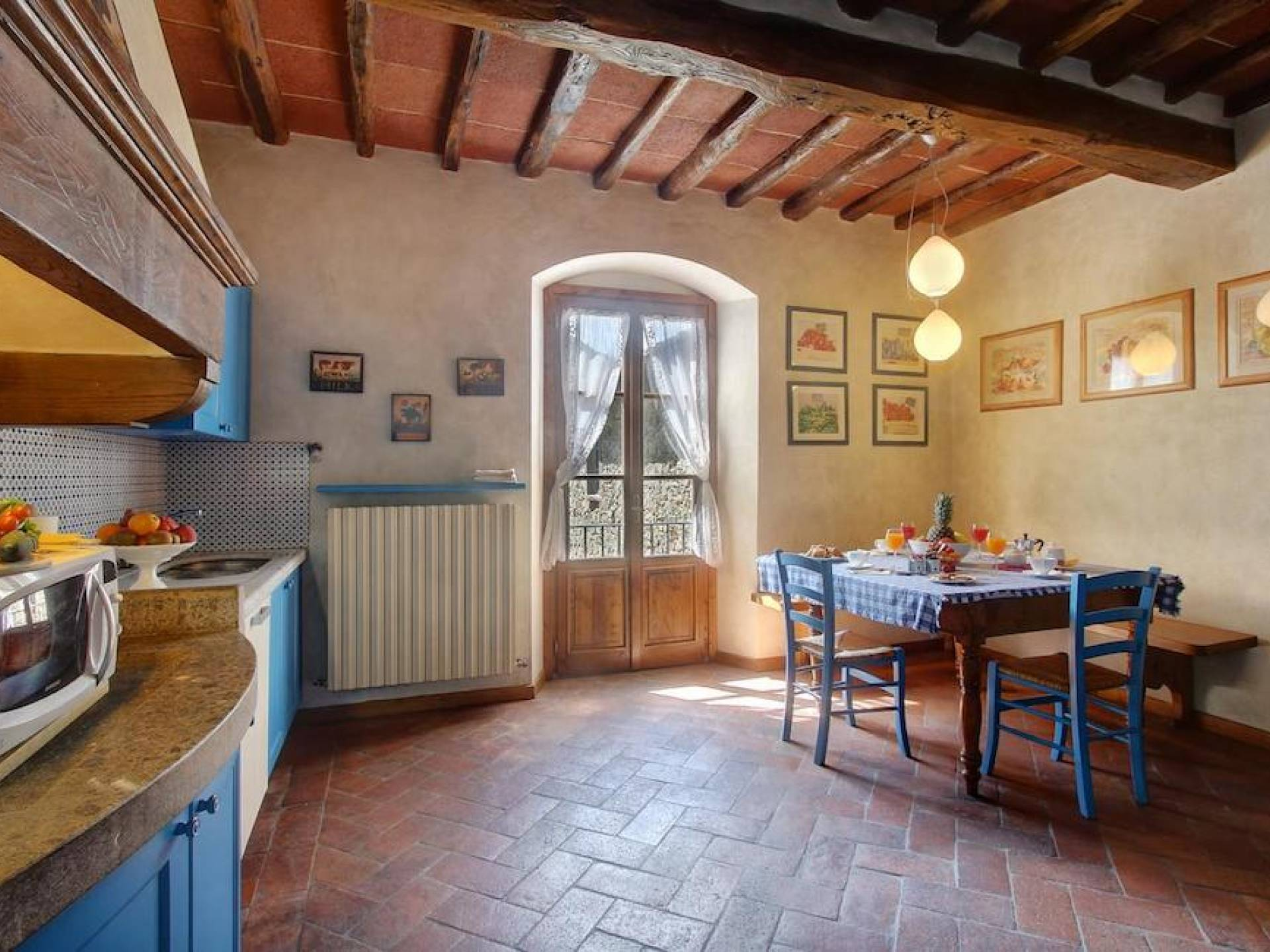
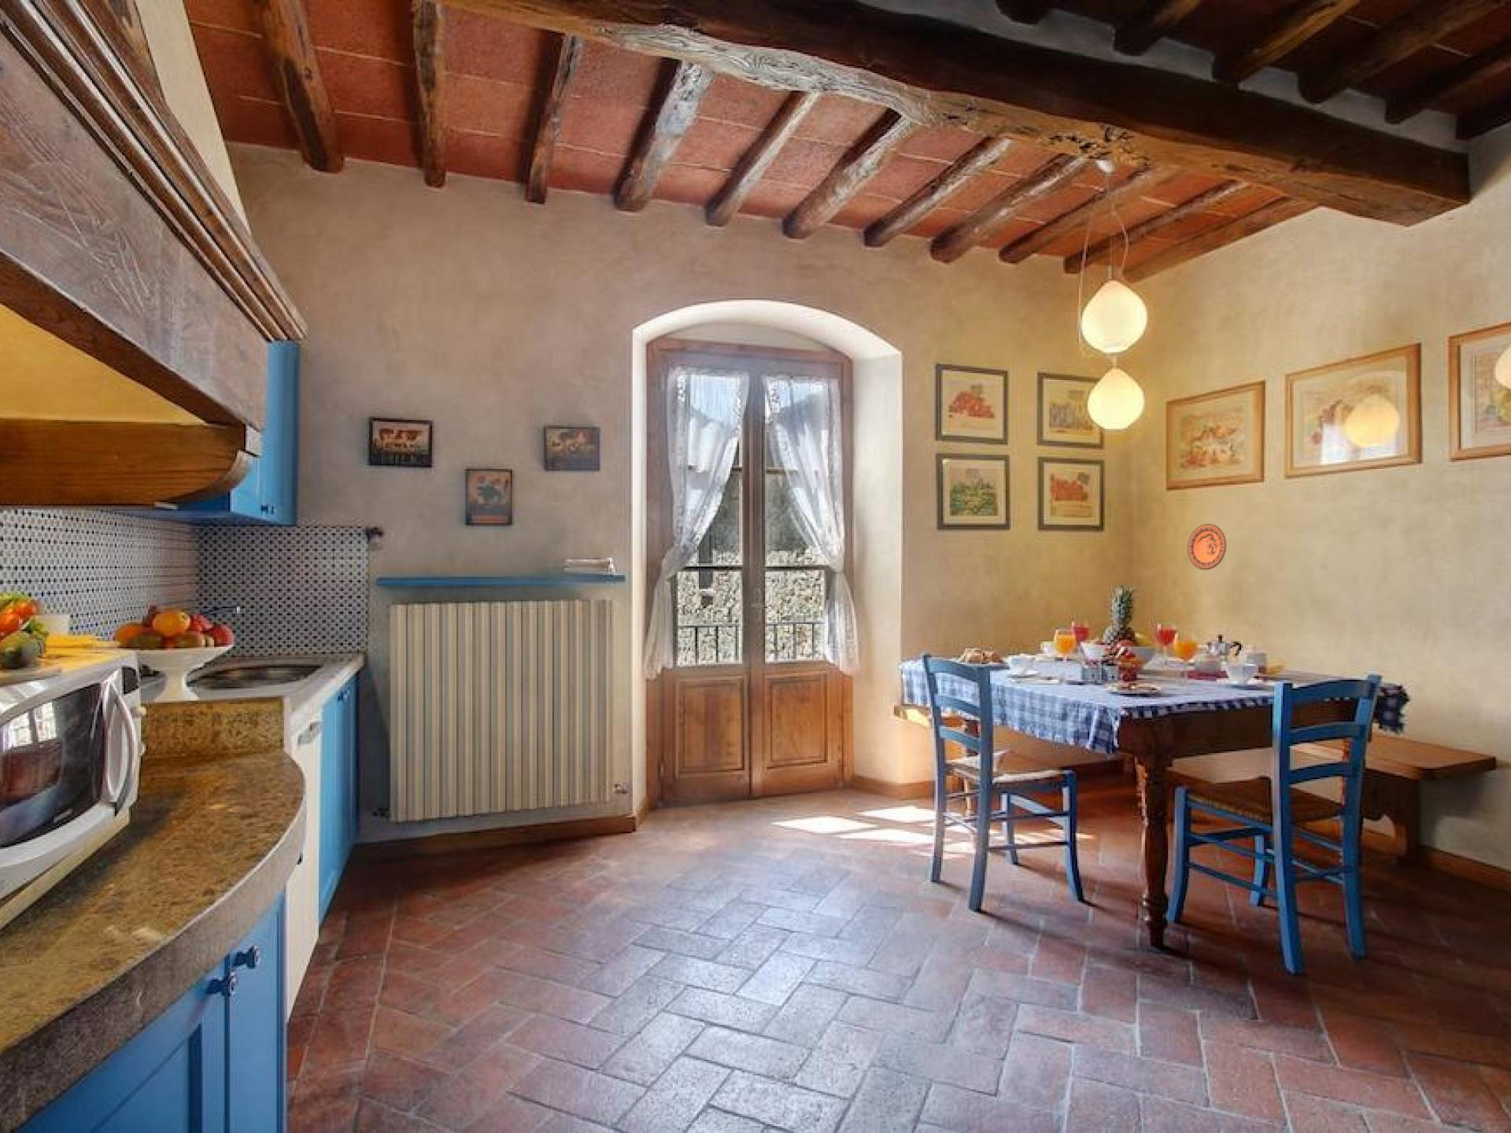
+ decorative plate (1206, 546)
